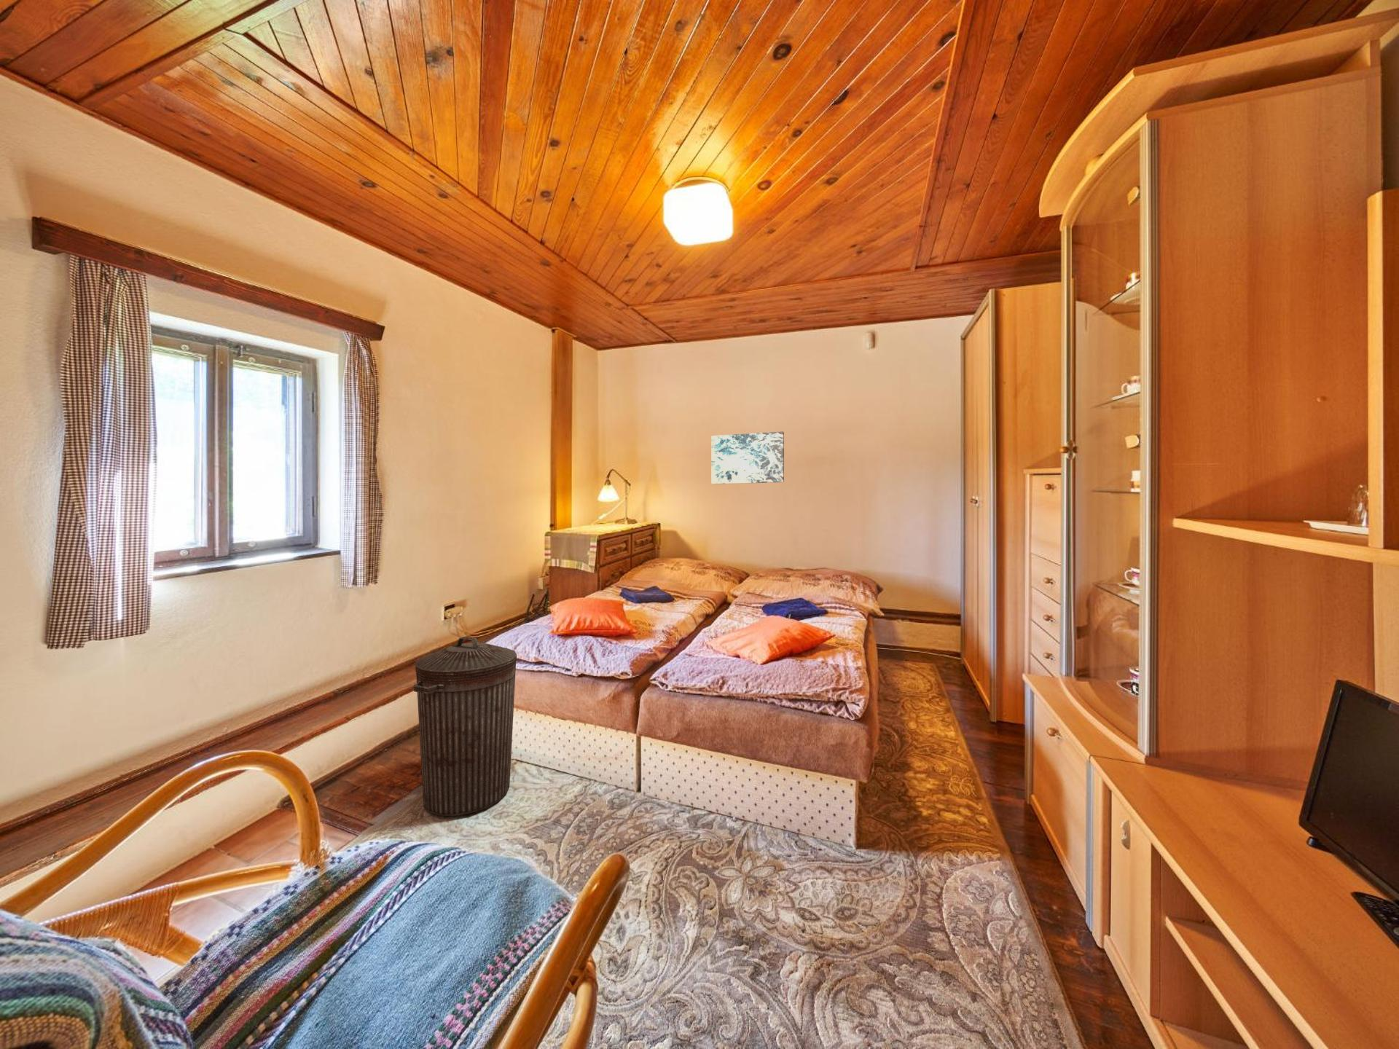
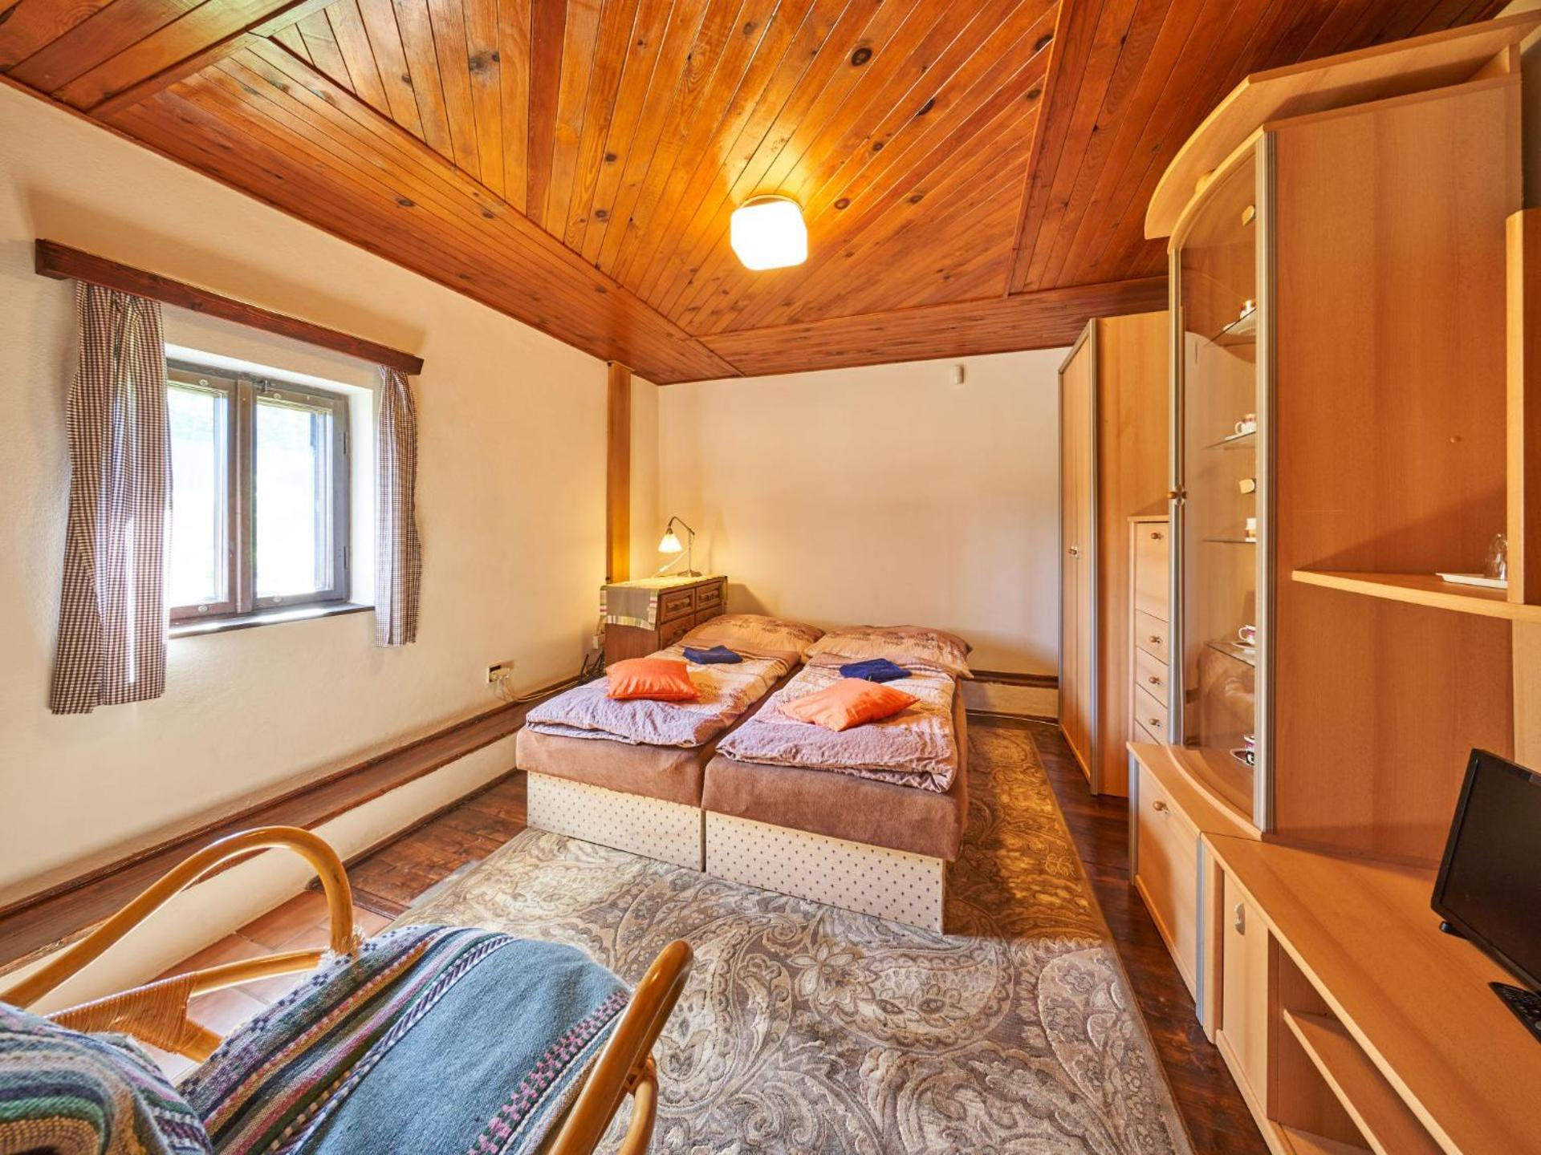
- trash can (467, 715)
- wall art (747, 458)
